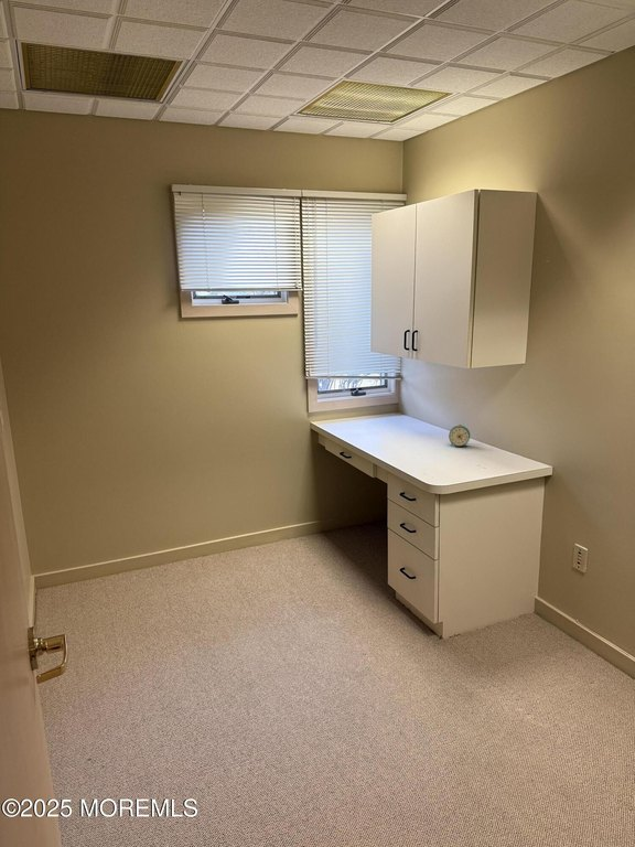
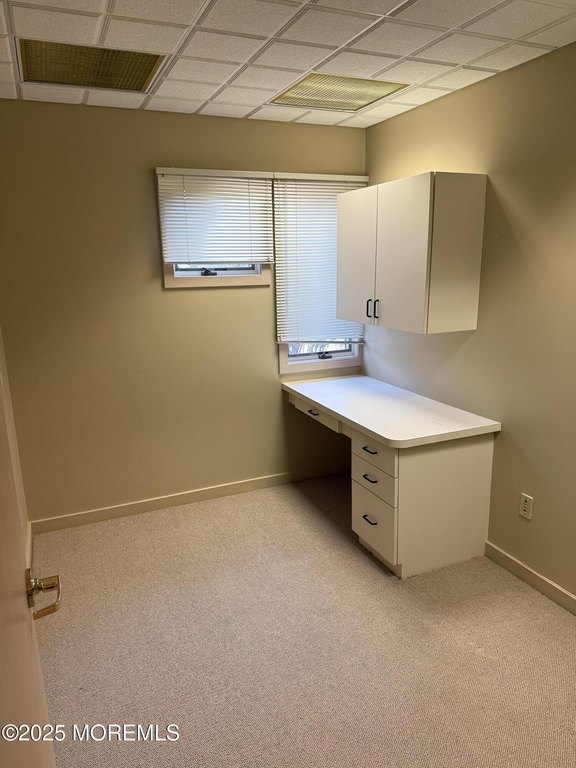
- alarm clock (459, 435)
